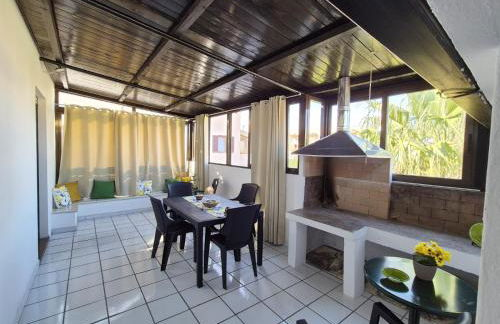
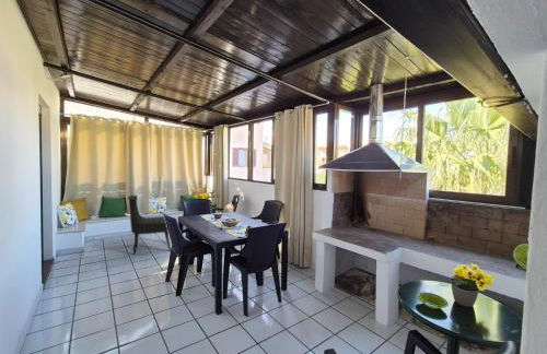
+ dining chair (152, 222)
